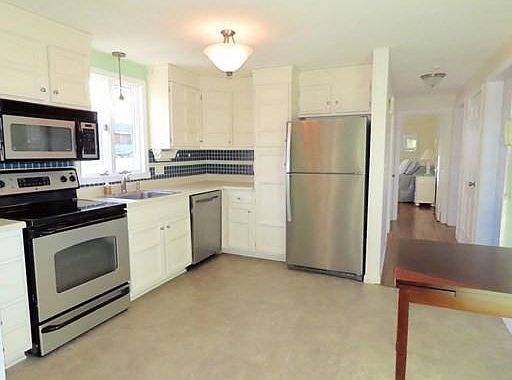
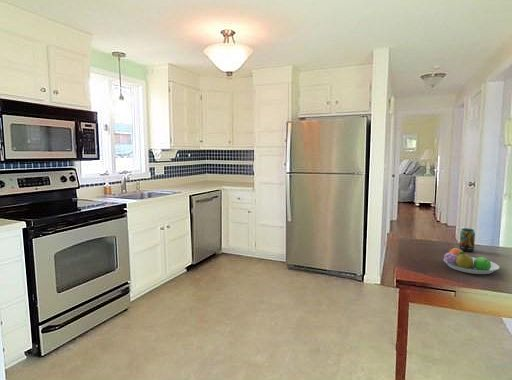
+ fruit bowl (471, 258)
+ beverage can (467, 239)
